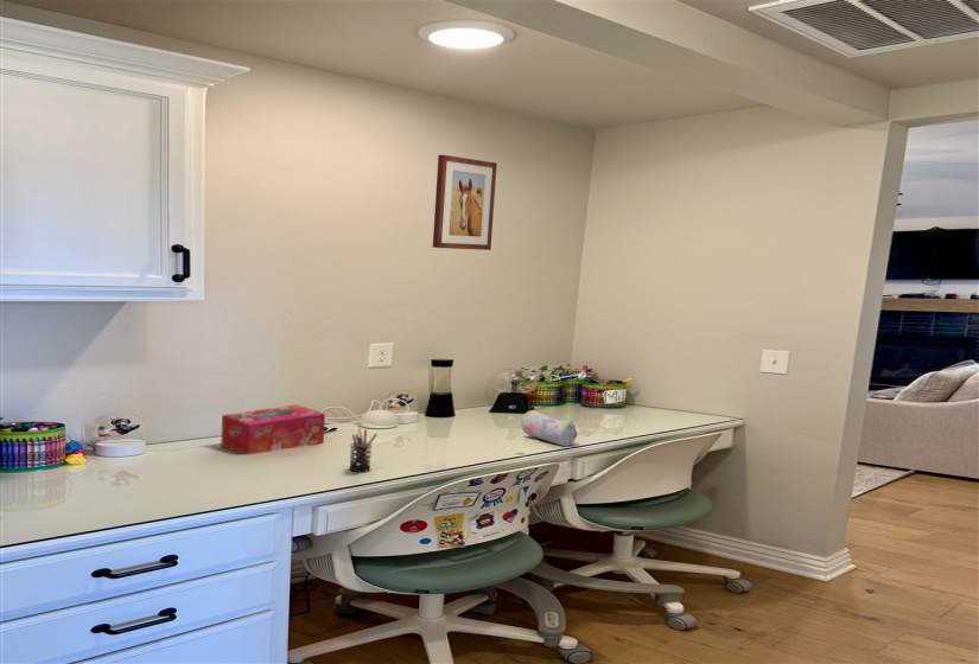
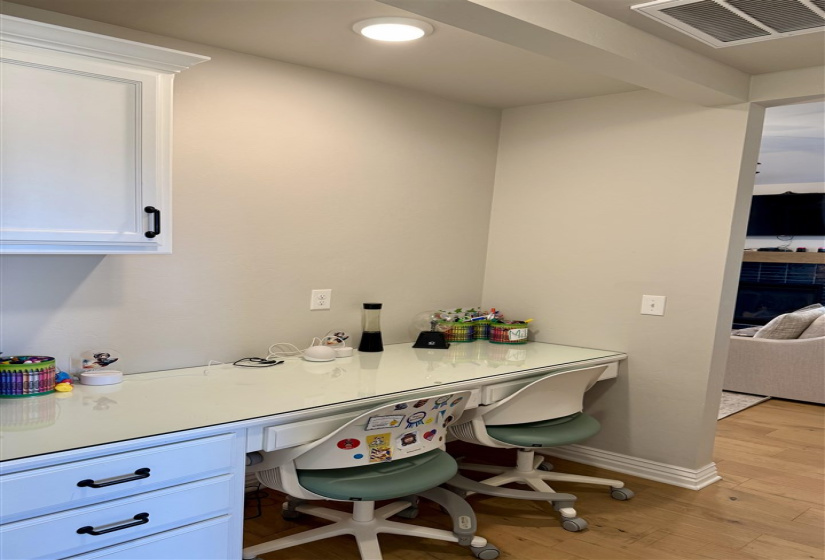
- pen holder (363, 448)
- wall art (465, 204)
- tissue box (274, 429)
- pencil case (548, 427)
